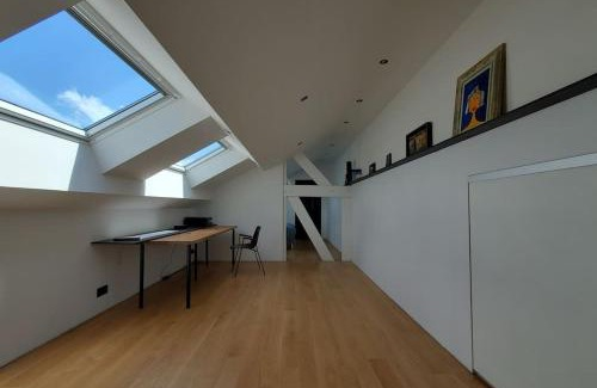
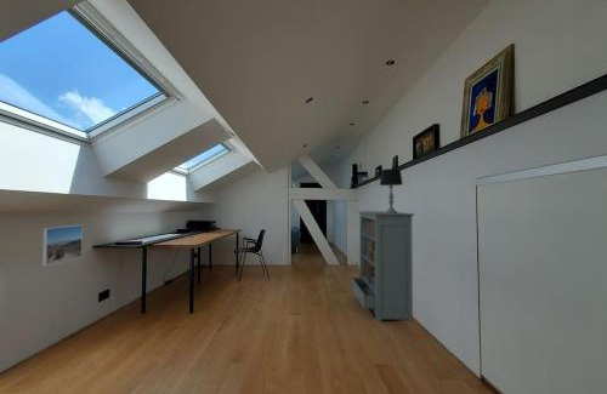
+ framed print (63, 244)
+ table lamp (391, 192)
+ bookshelf (376, 259)
